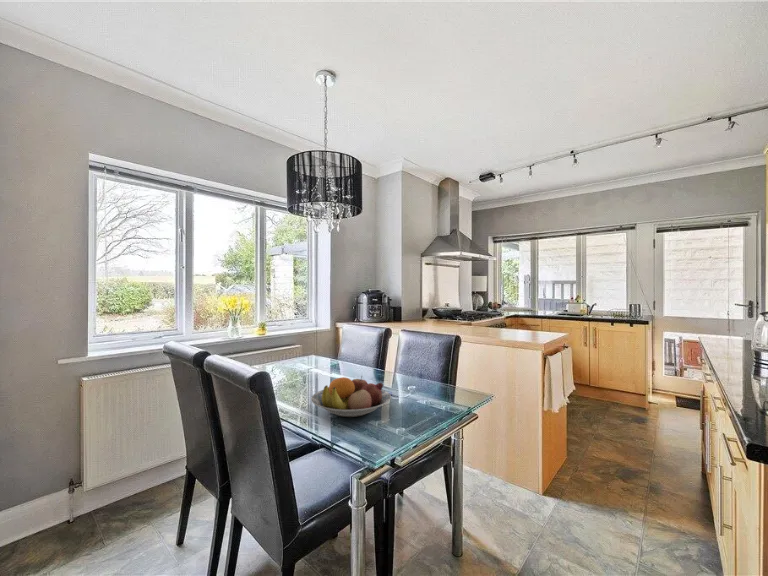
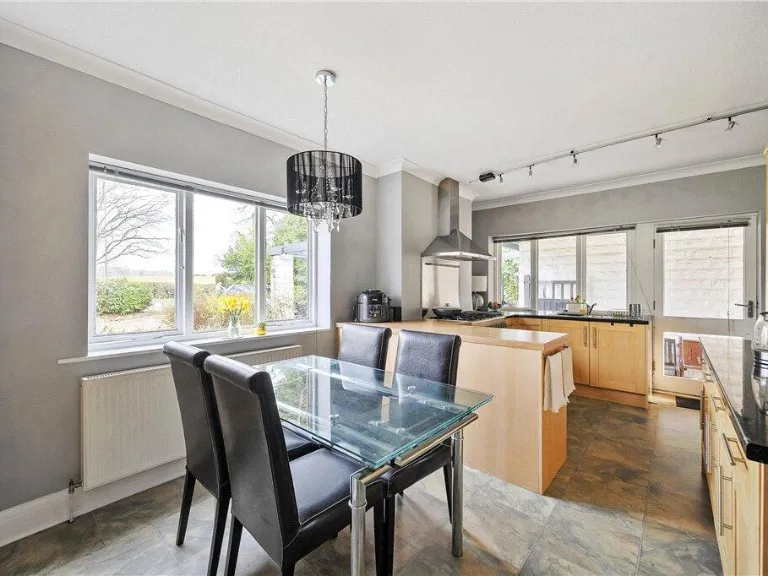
- fruit bowl (351, 393)
